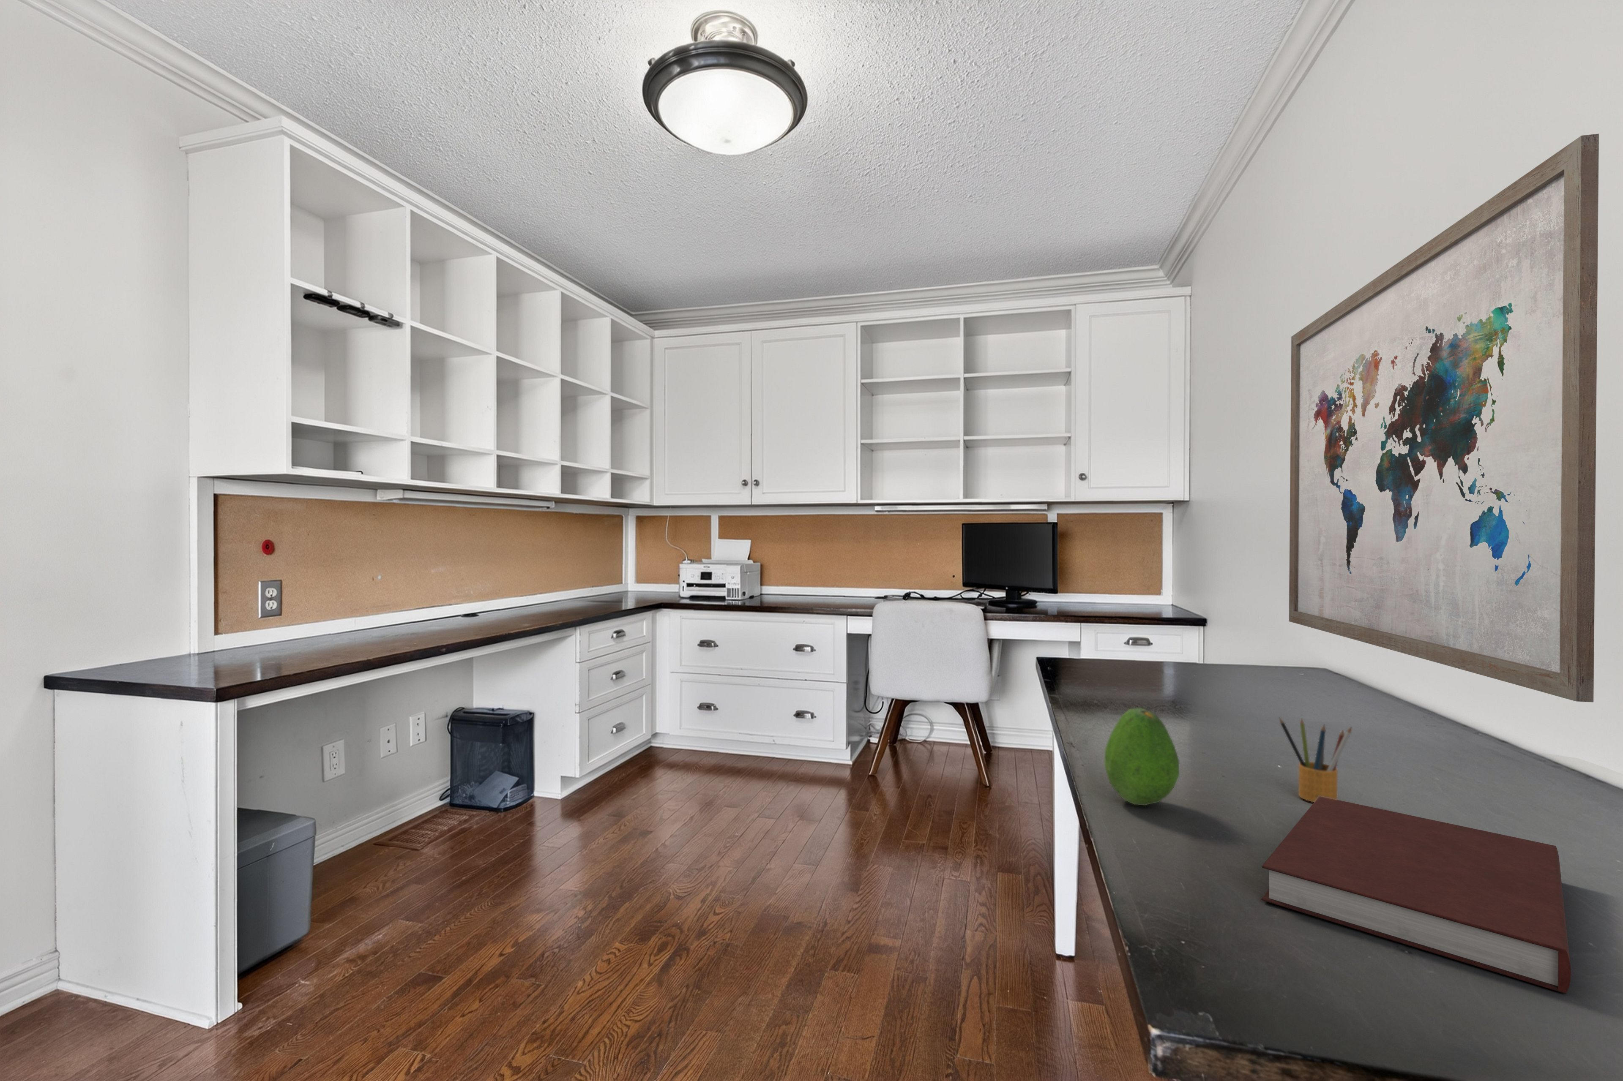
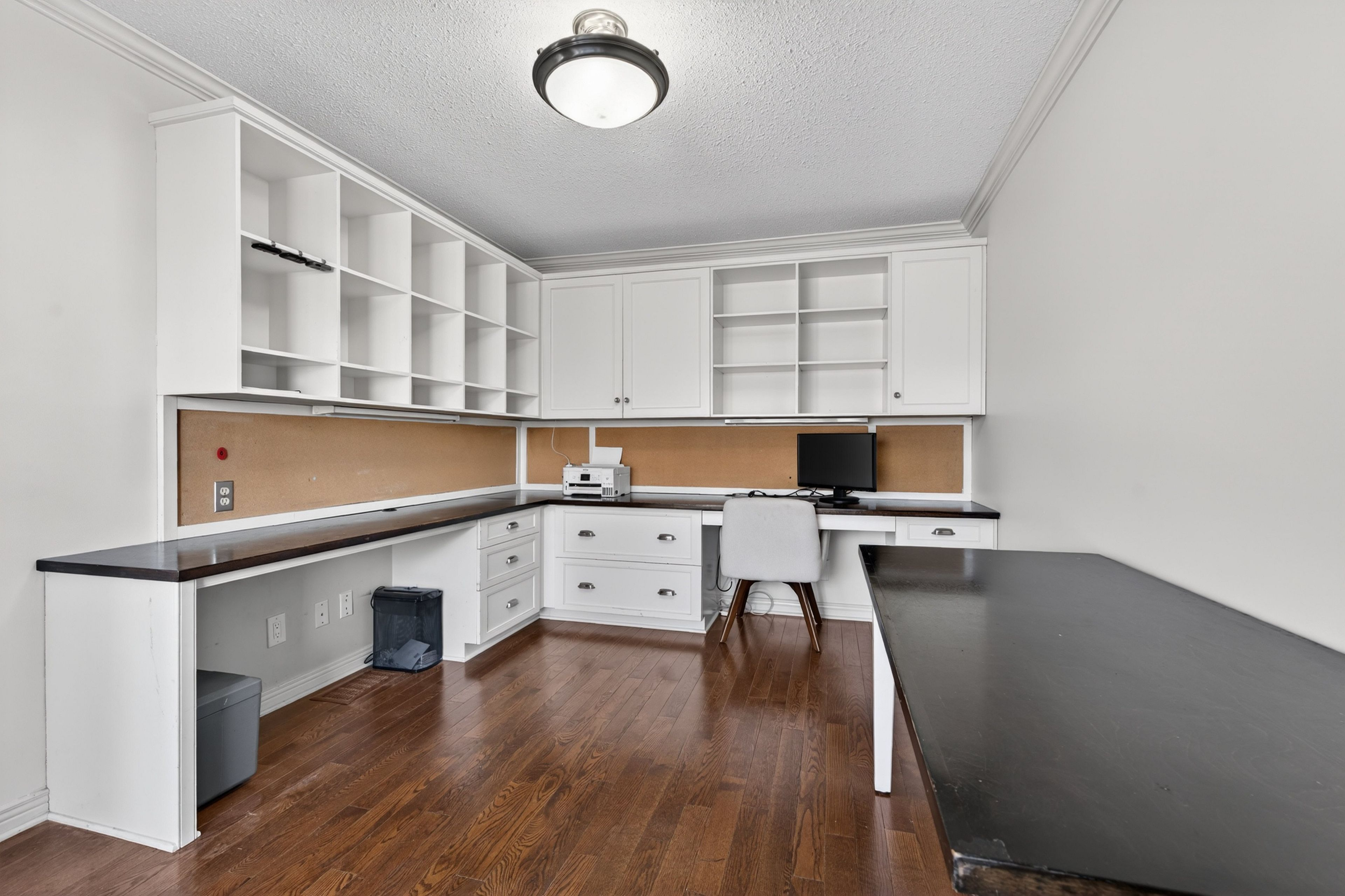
- fruit (1140, 755)
- pencil box (1315, 758)
- wall art (1391, 458)
- notebook (1415, 872)
